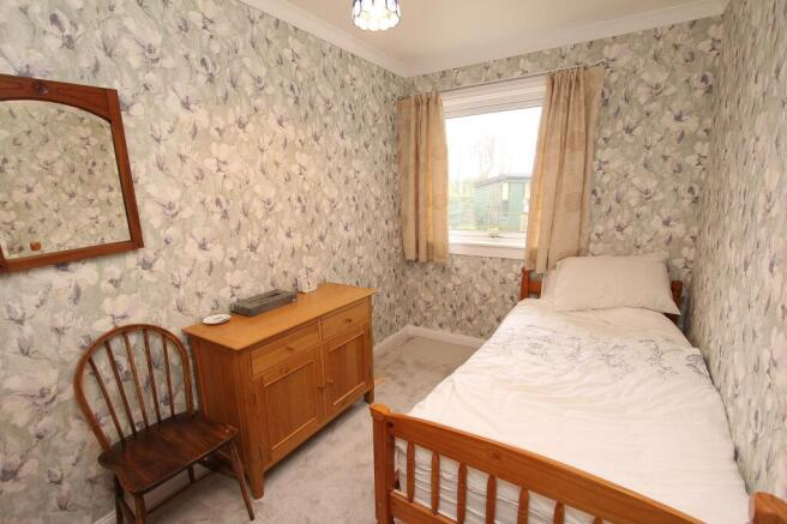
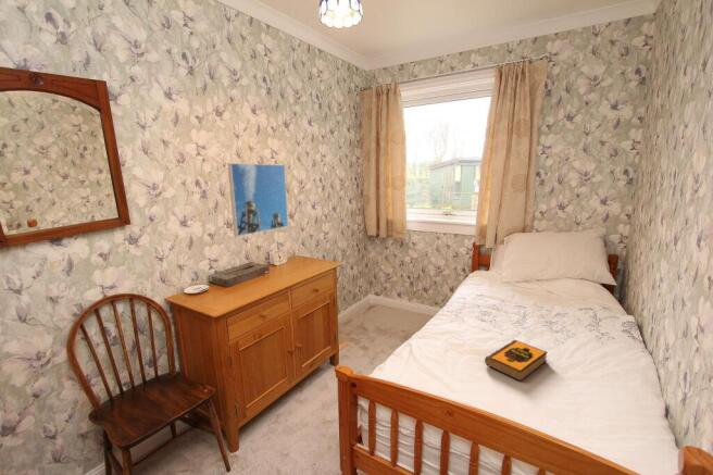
+ hardback book (515, 358)
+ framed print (261, 198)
